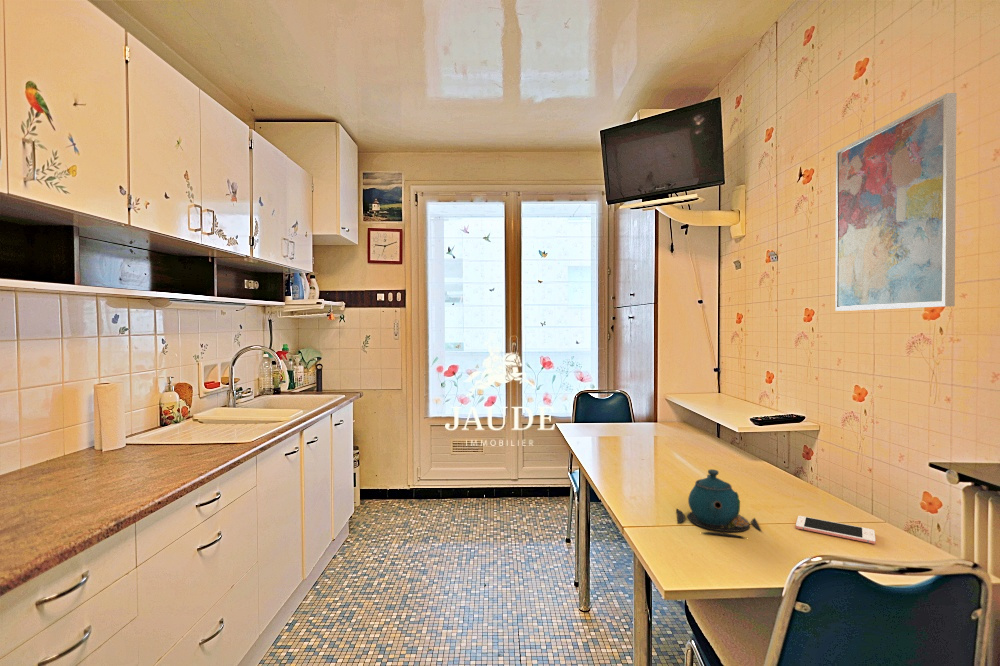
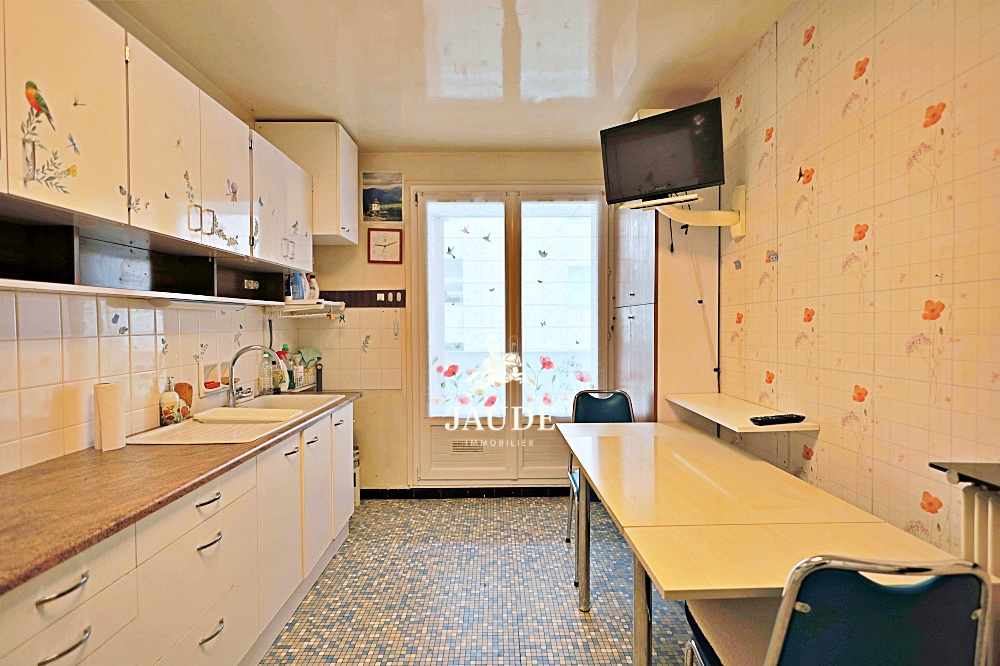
- wall art (887, 217)
- teapot (716, 495)
- cell phone (834, 529)
